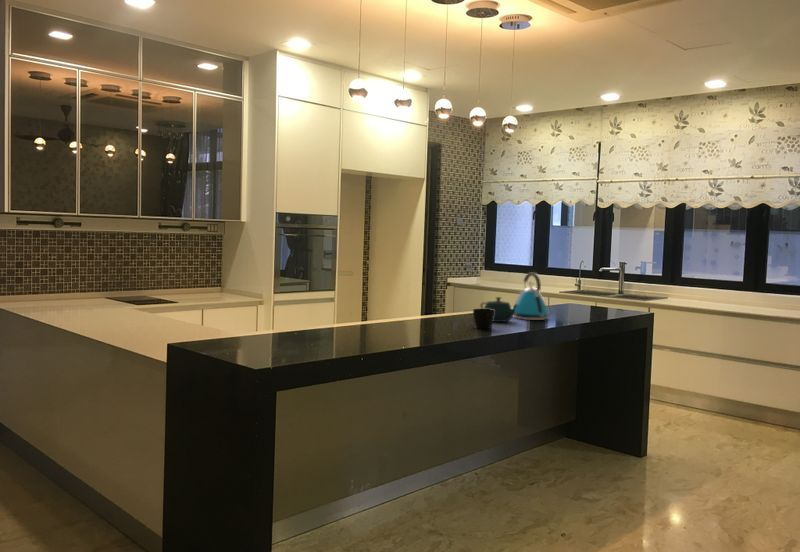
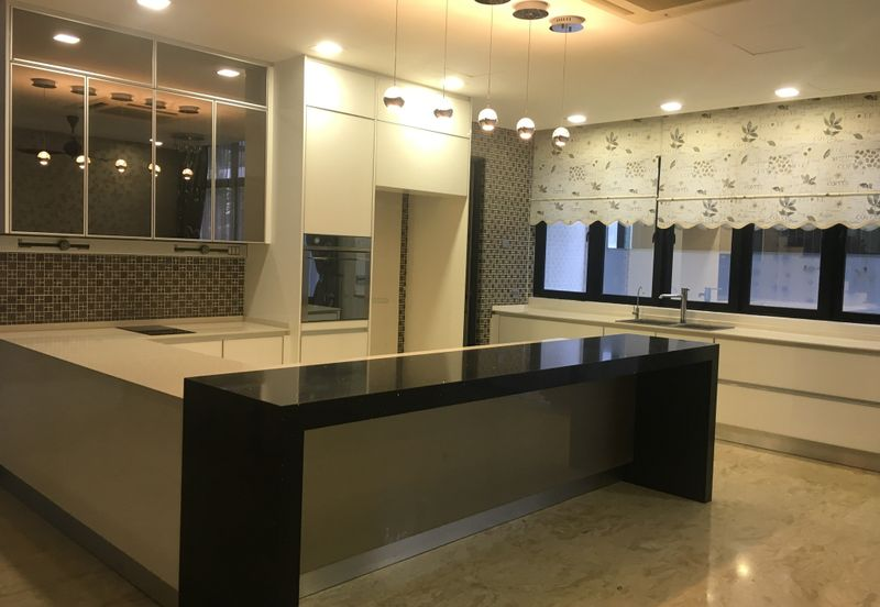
- kettle (531, 295)
- cup (482, 319)
- teapot (499, 309)
